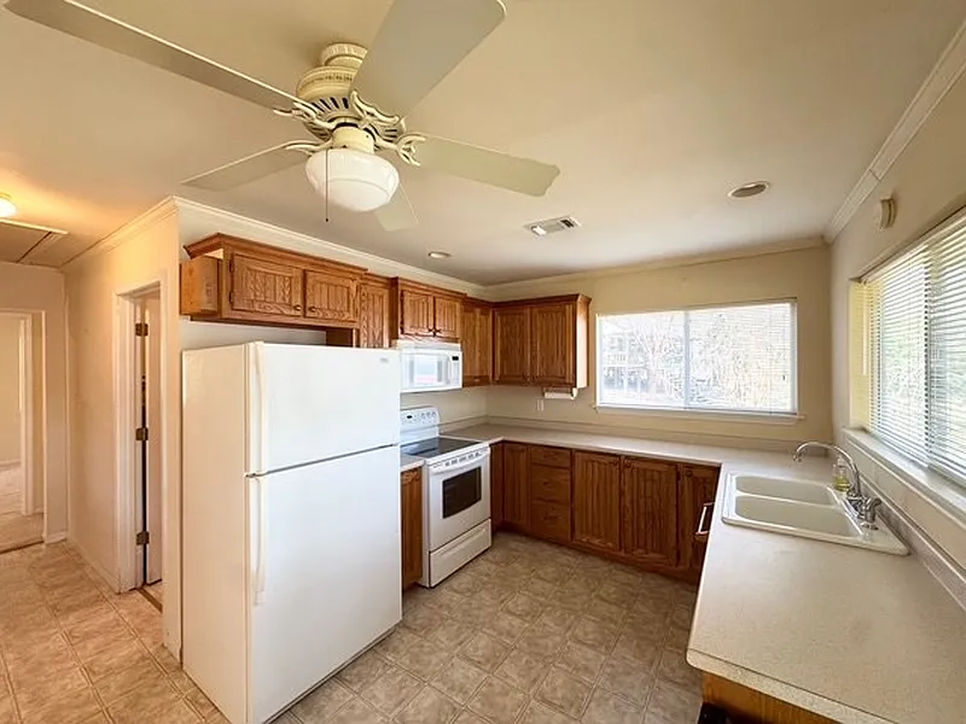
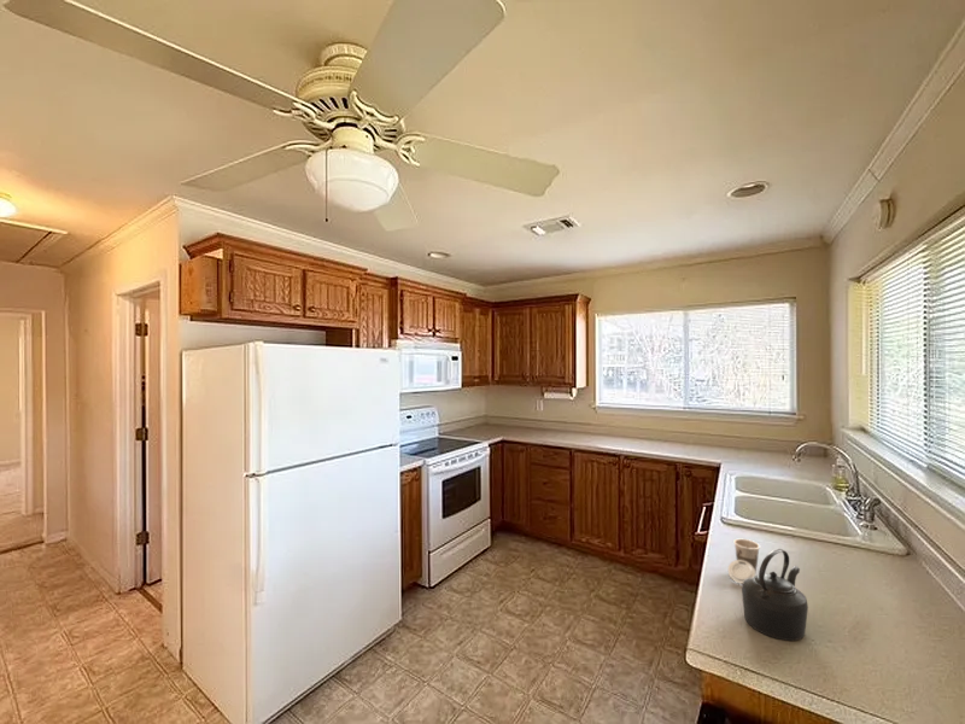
+ cup (744, 561)
+ kettle (779, 583)
